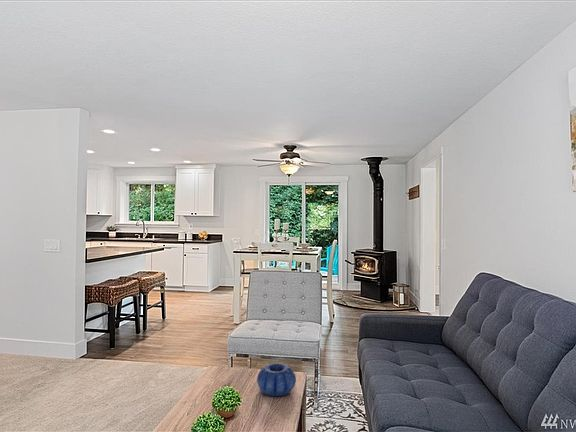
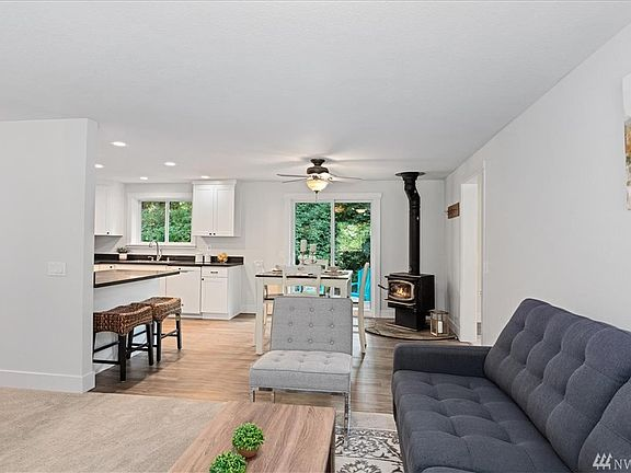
- decorative bowl (276, 378)
